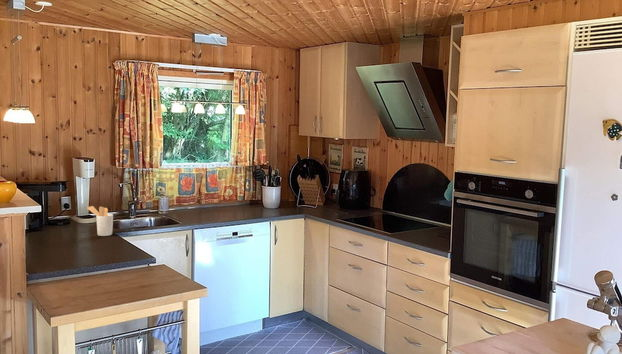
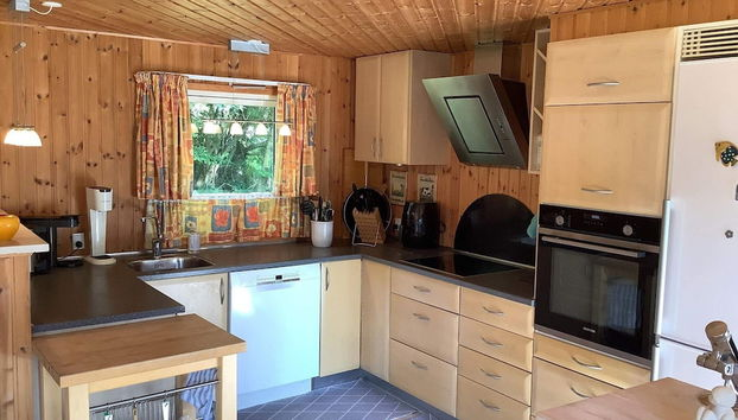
- utensil holder (100, 220)
